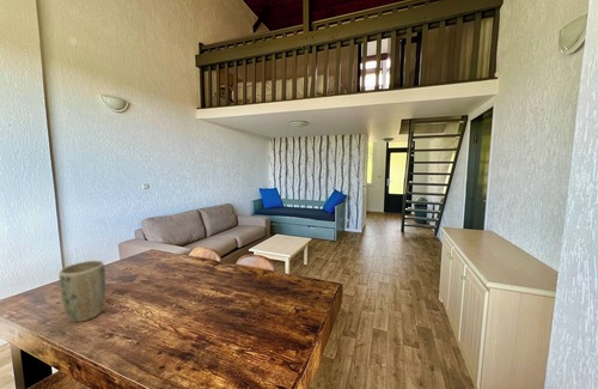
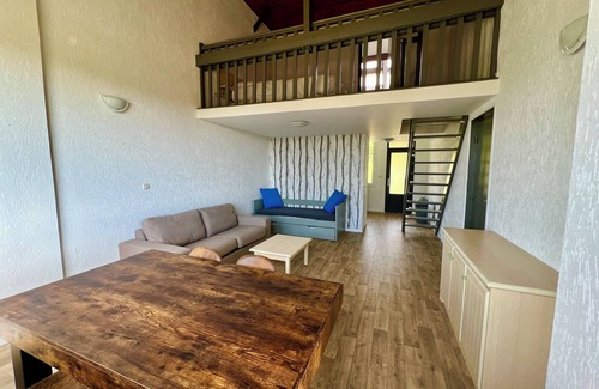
- plant pot (84, 291)
